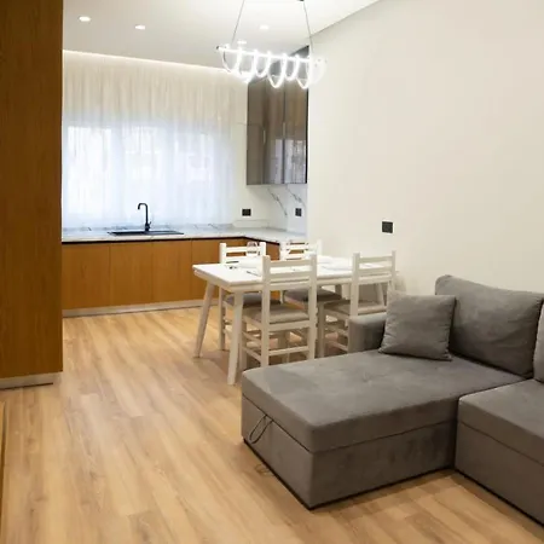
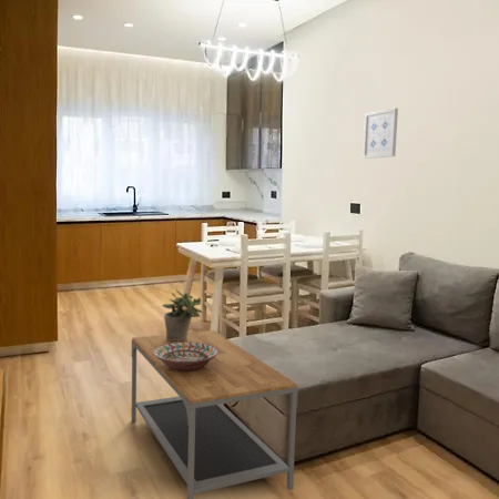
+ coffee table (203, 405)
+ potted plant (184, 314)
+ decorative bowl (185, 358)
+ wall art (379, 134)
